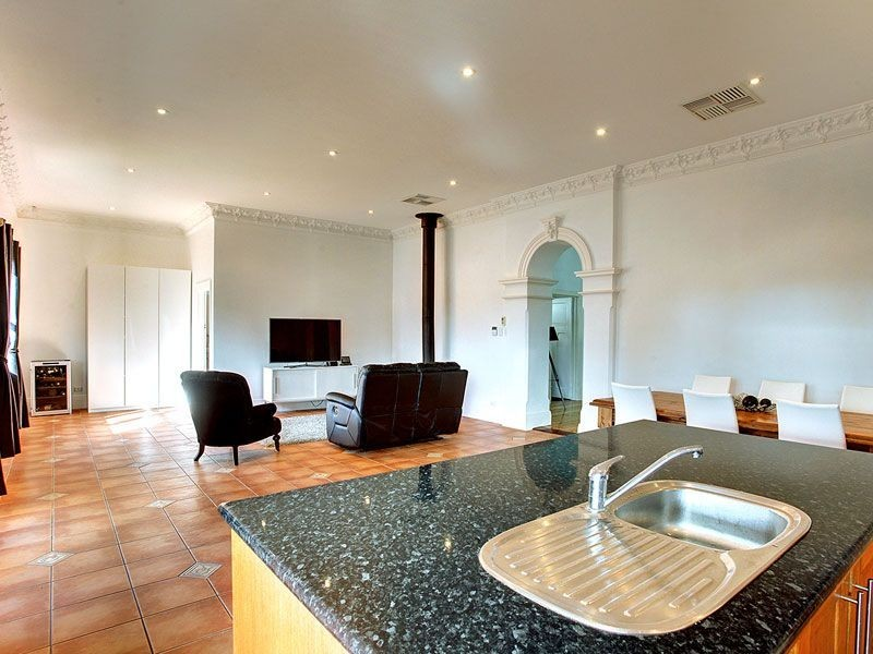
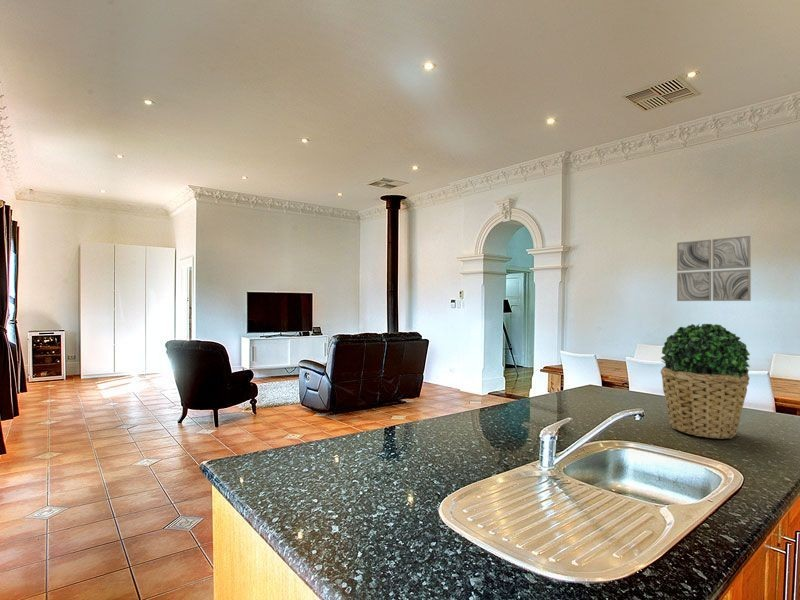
+ potted plant (703, 377)
+ wall art (712, 271)
